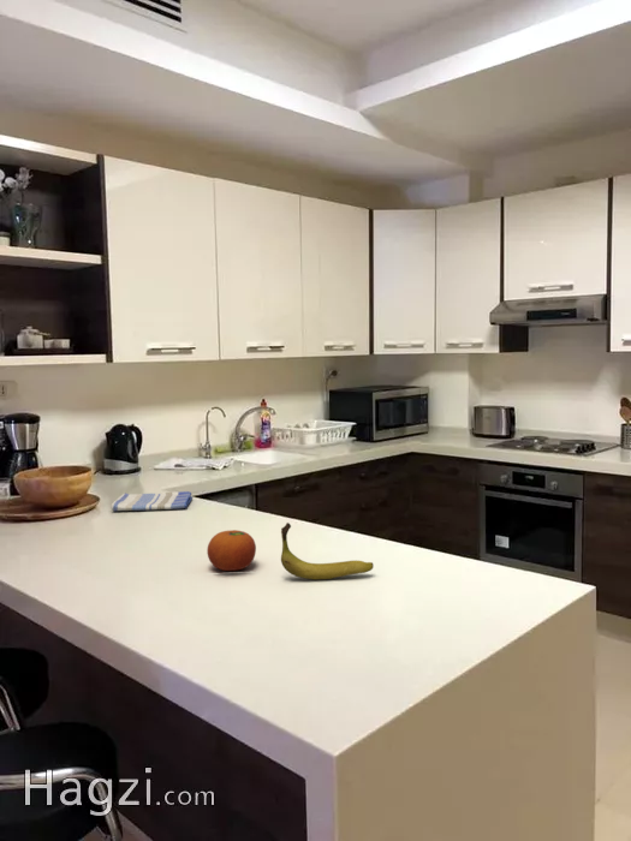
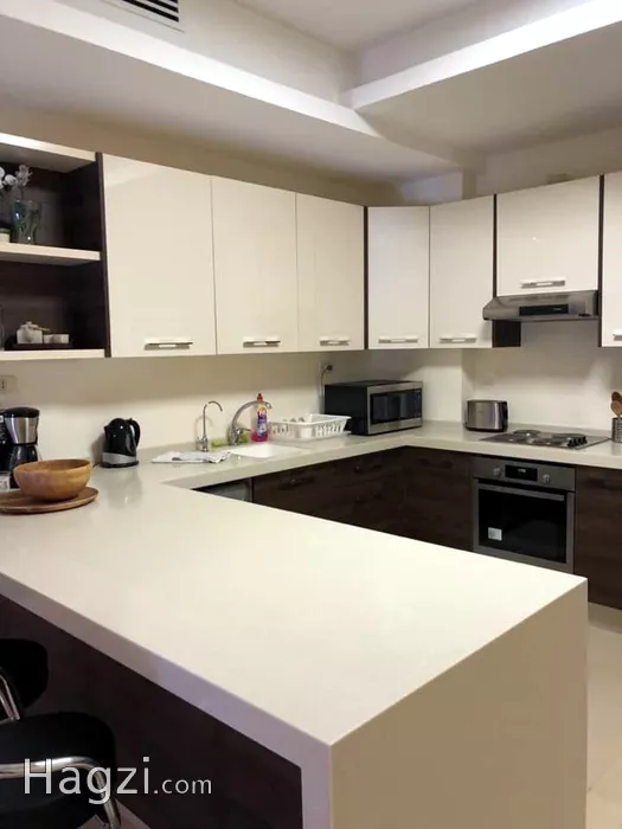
- fruit (232, 550)
- banana (327, 563)
- dish towel (153, 500)
